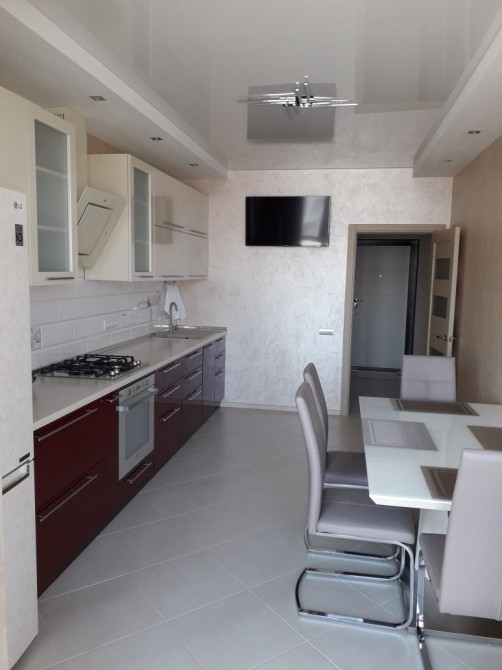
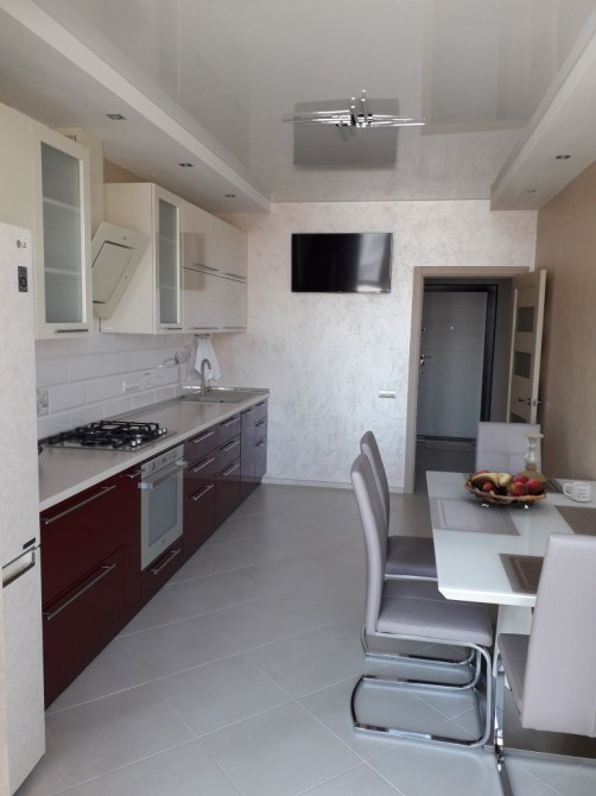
+ candle holder (531, 456)
+ mug (577, 491)
+ fruit basket (505, 487)
